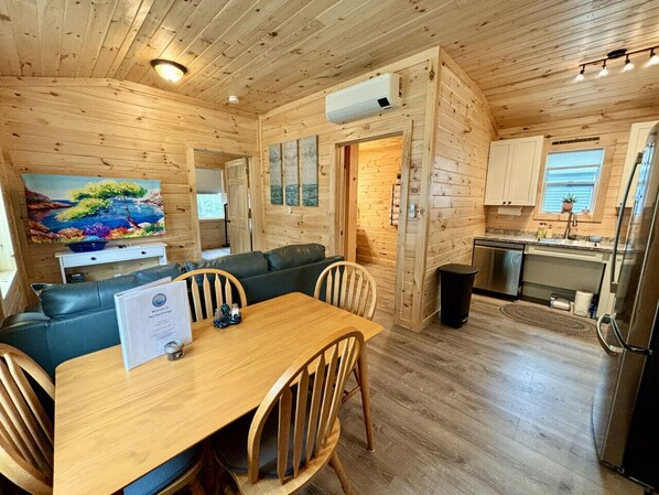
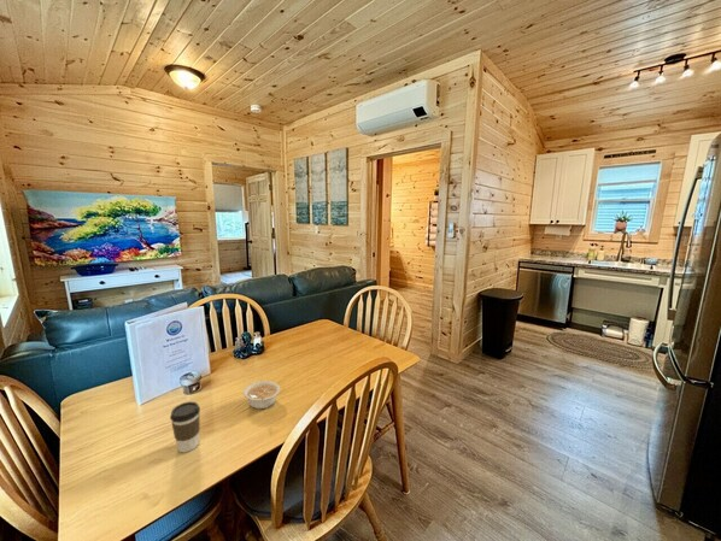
+ legume (263, 394)
+ coffee cup (186, 427)
